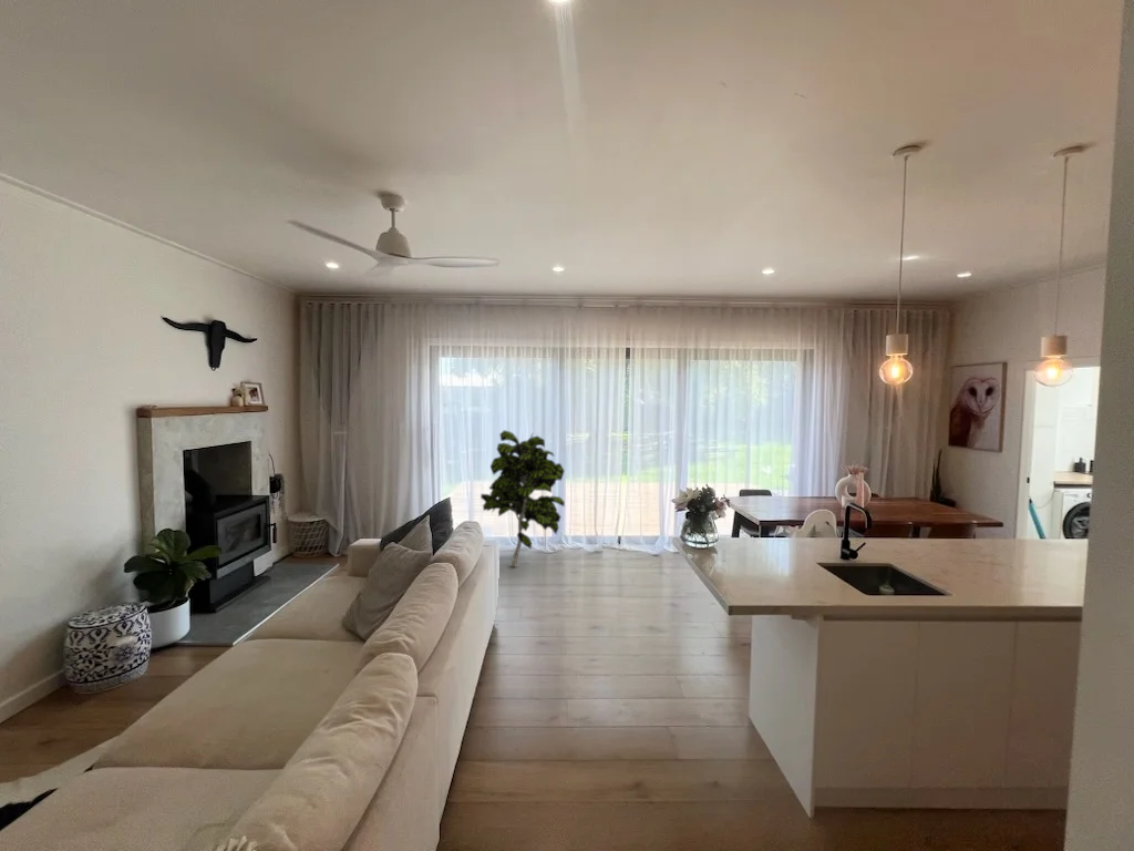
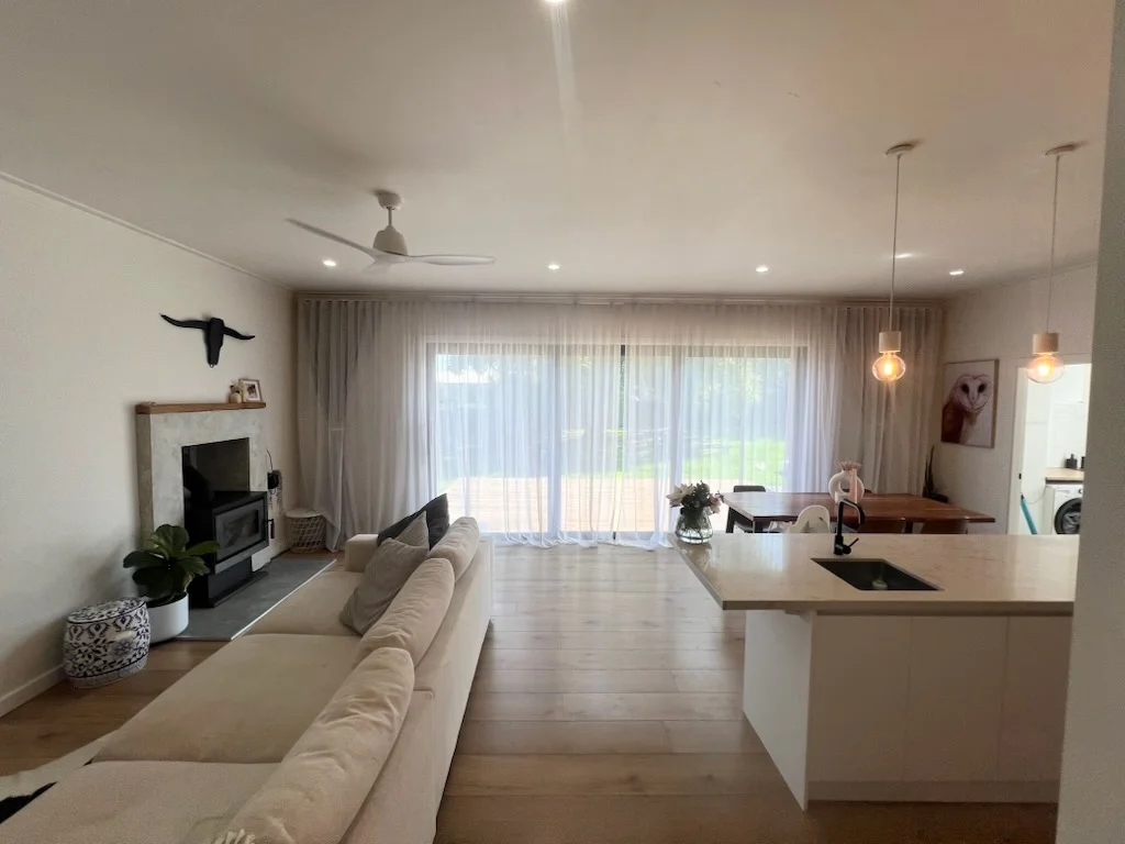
- indoor plant (523, 498)
